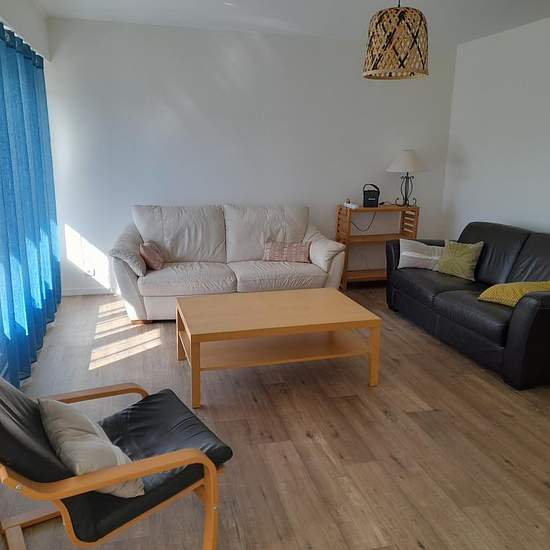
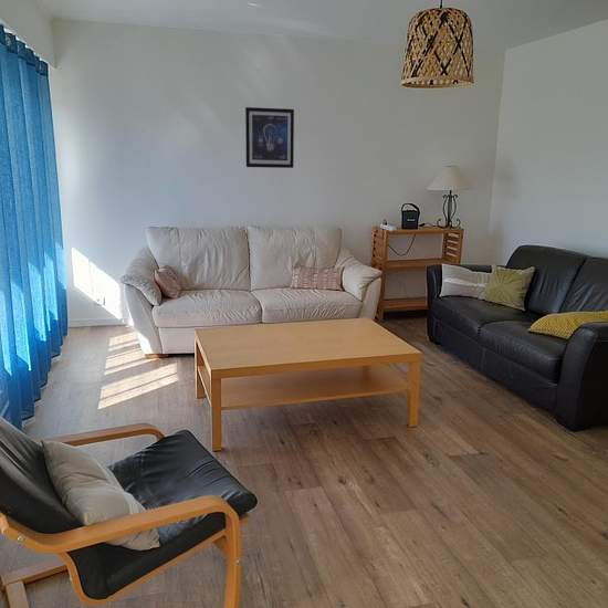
+ wall art (270, 138)
